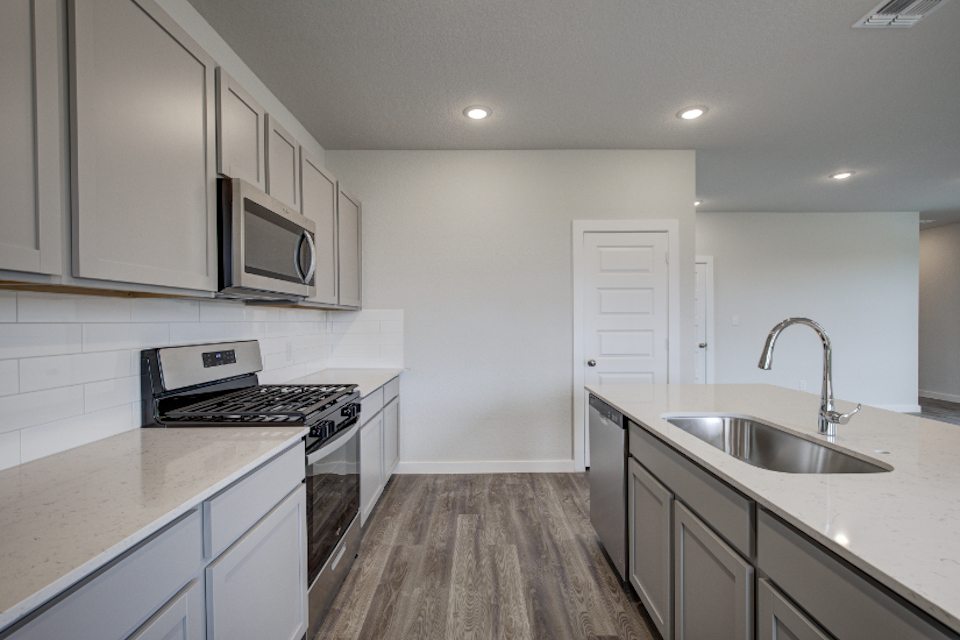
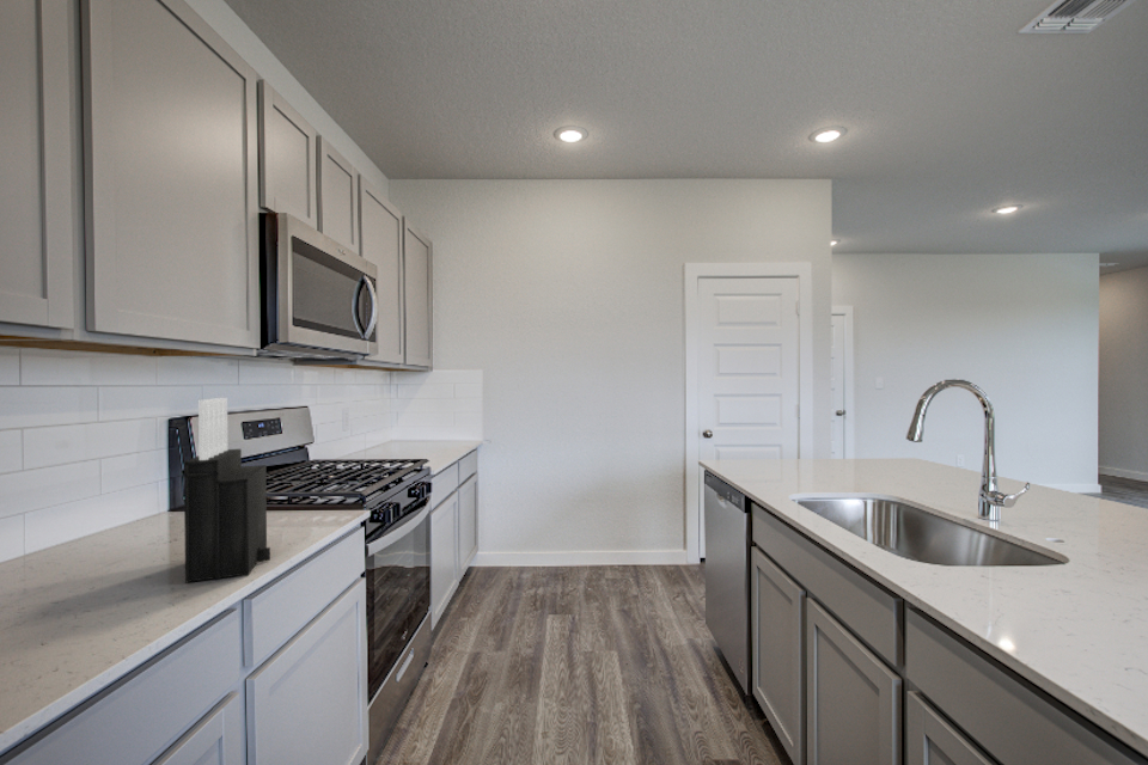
+ knife block (234, 481)
